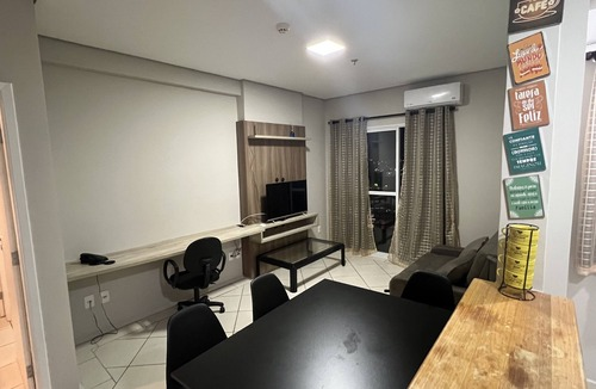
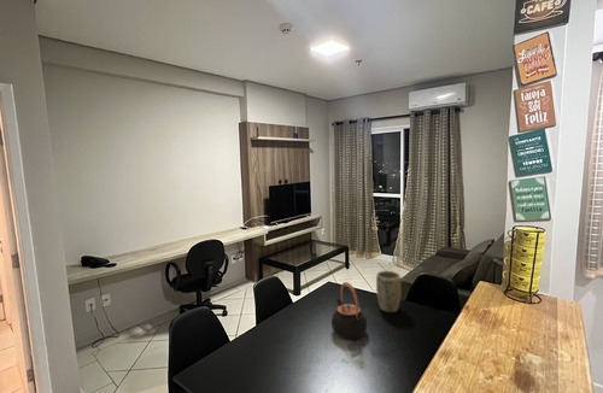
+ plant pot (388, 291)
+ teapot (346, 306)
